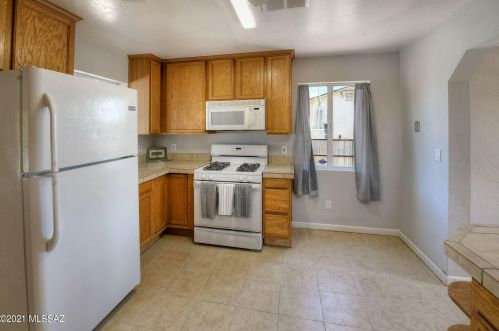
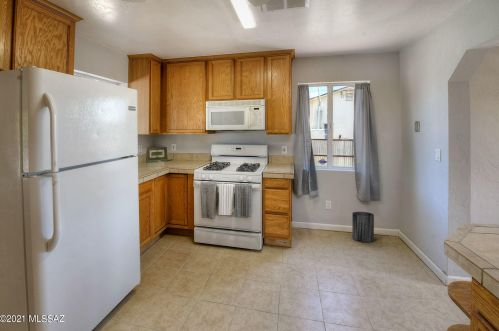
+ trash can (362, 226)
